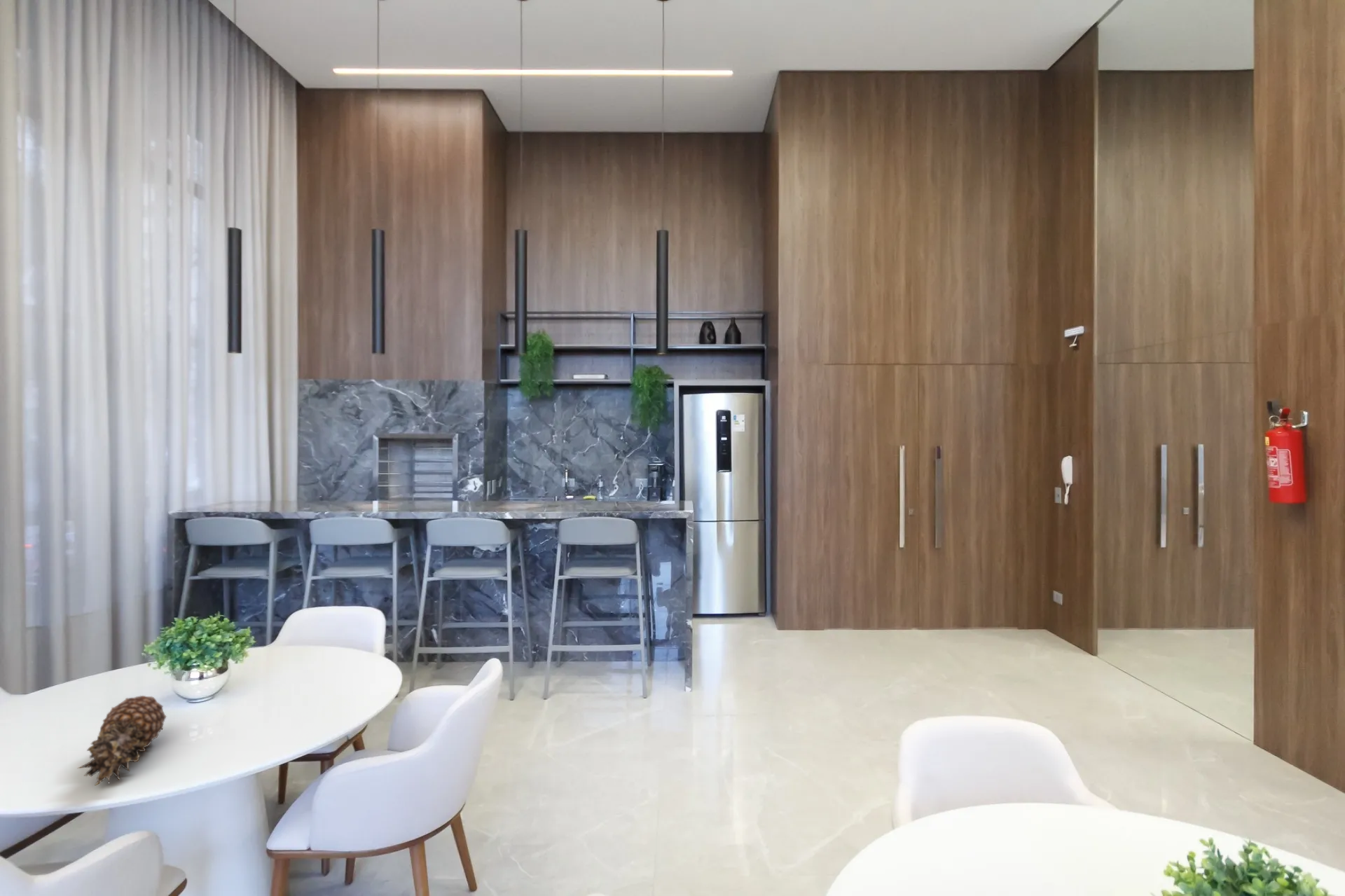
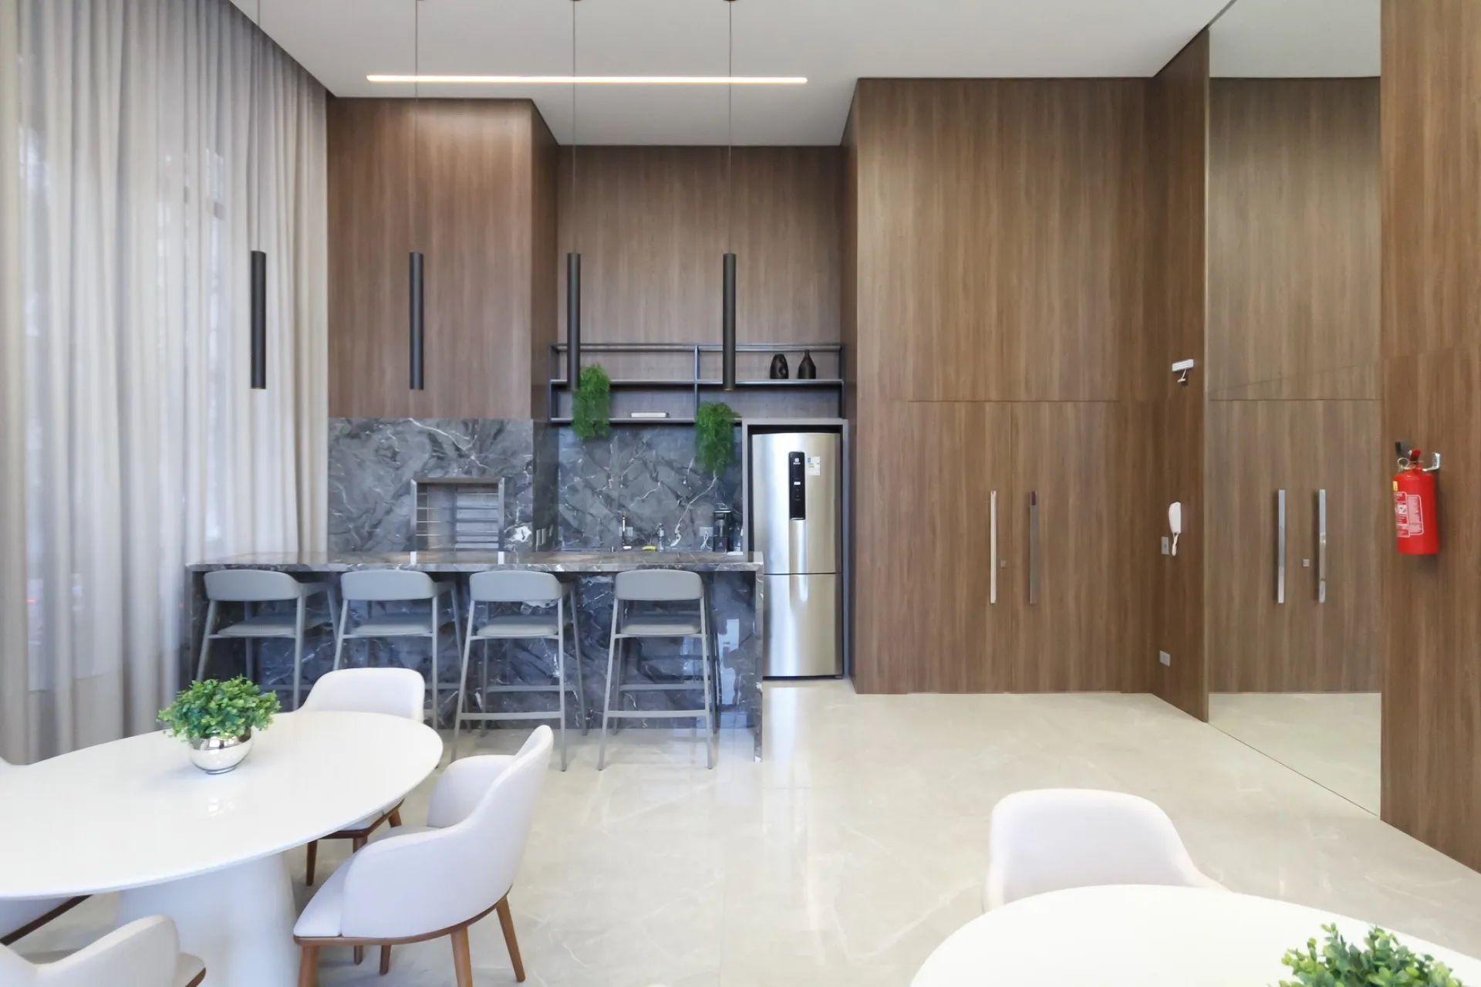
- fruit (126, 733)
